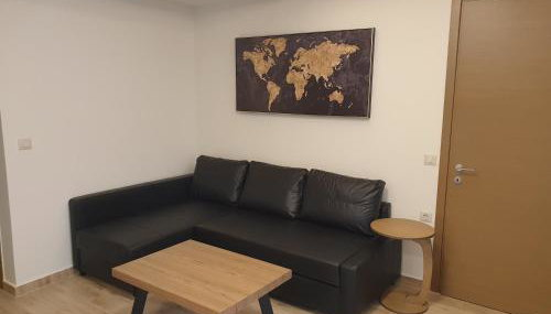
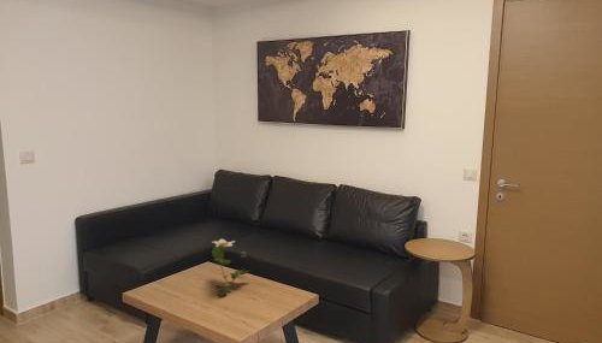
+ flower (225, 262)
